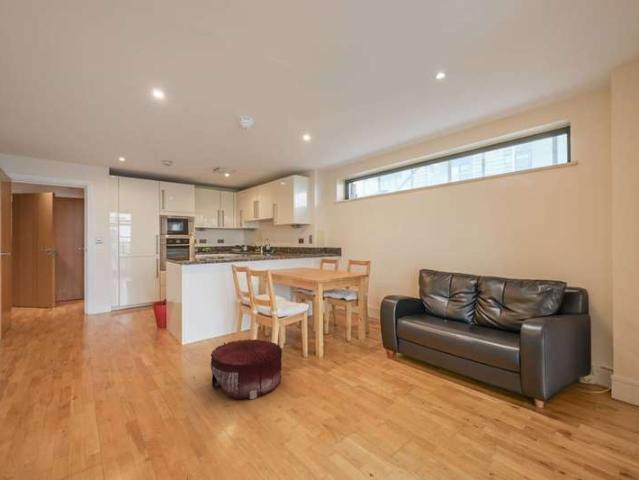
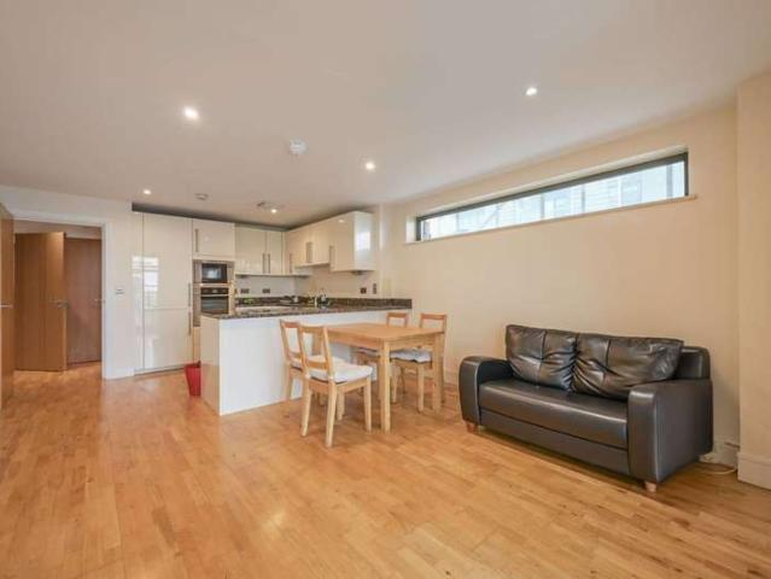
- pouf (246, 363)
